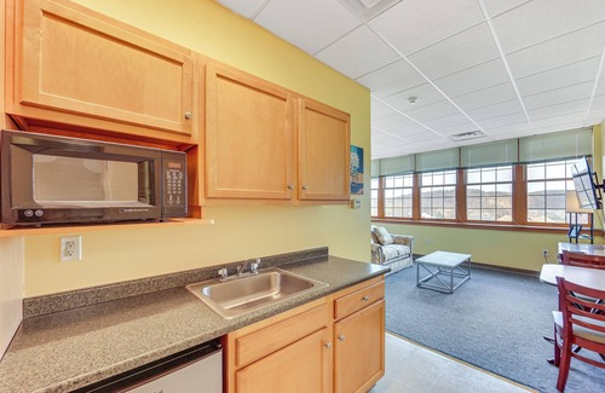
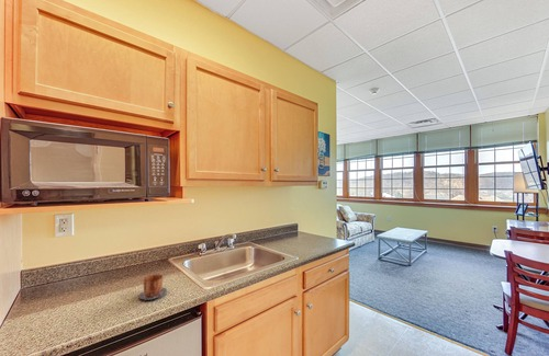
+ mug (153, 286)
